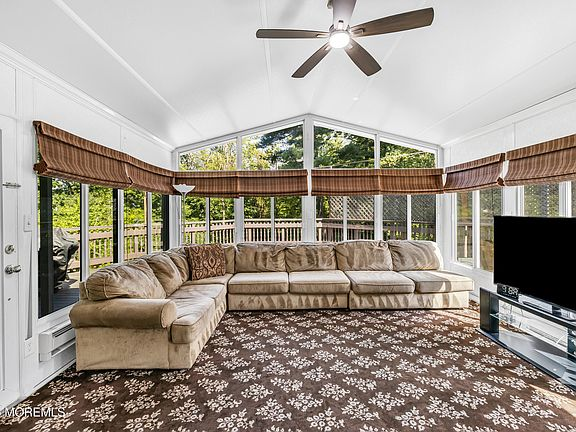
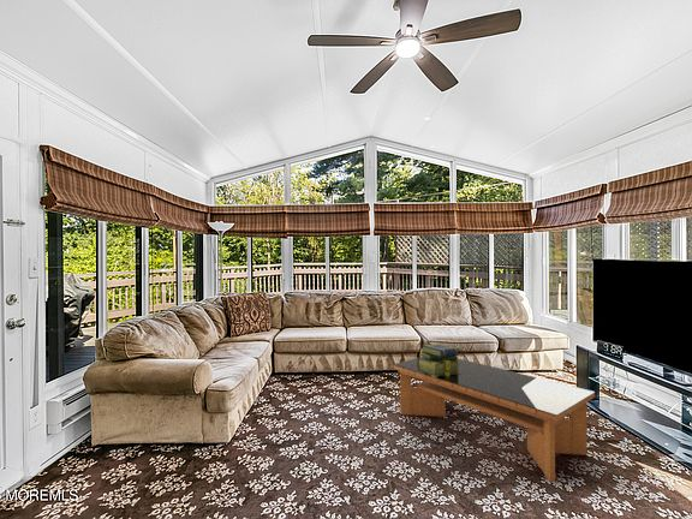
+ coffee table (482, 404)
+ stack of books (439, 358)
